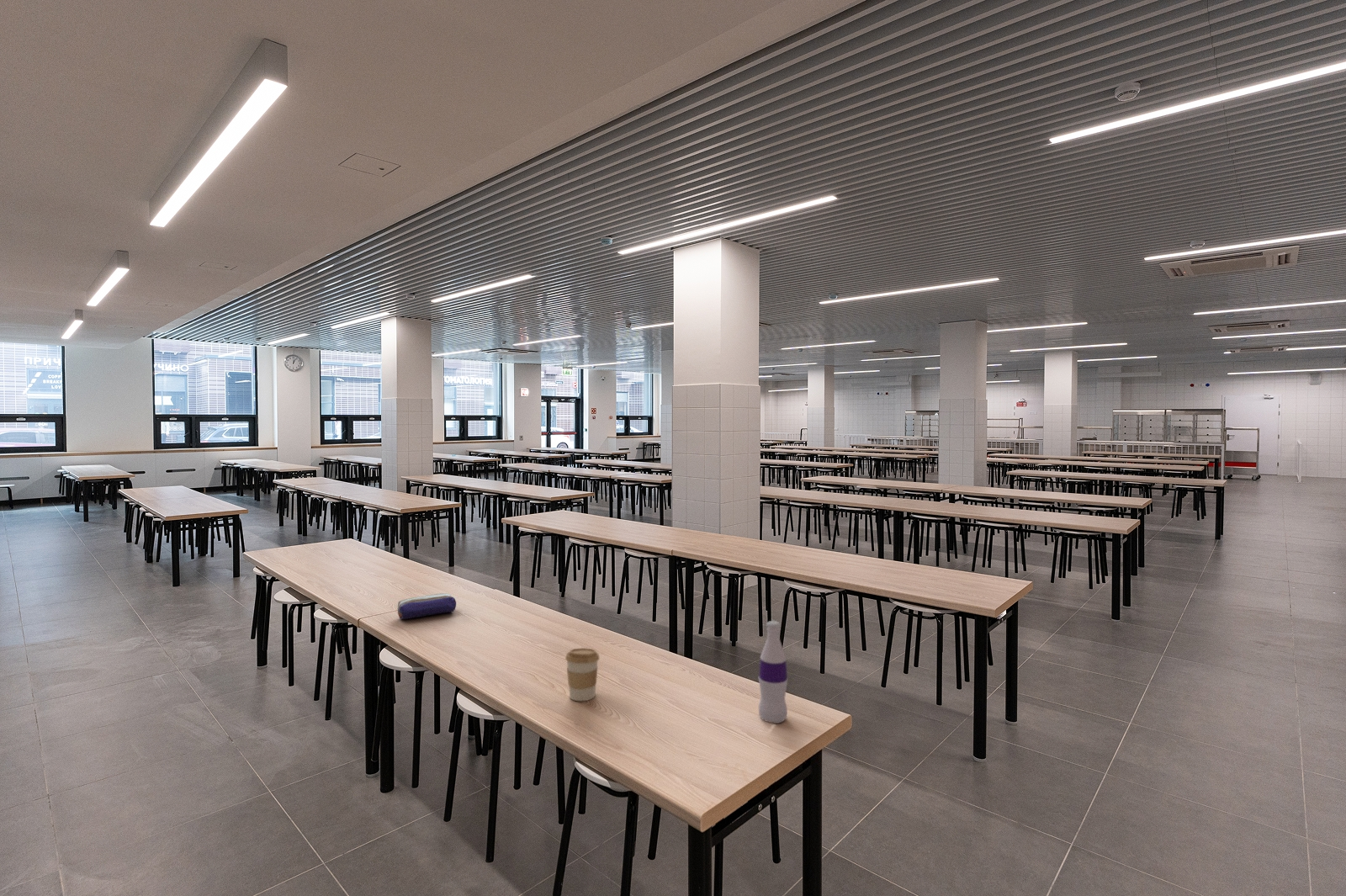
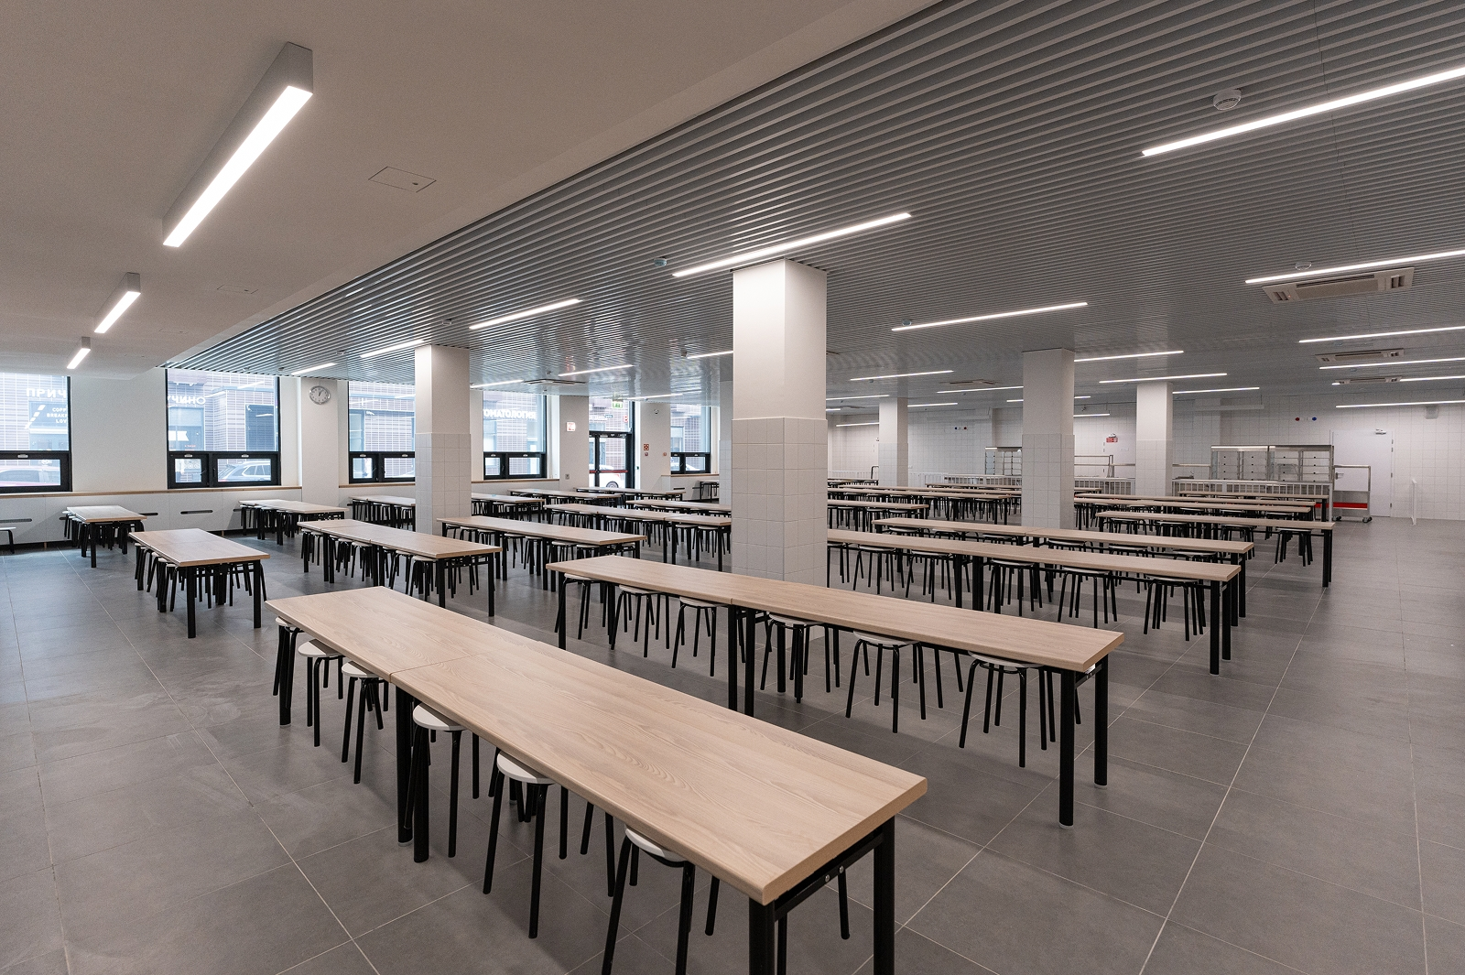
- bottle (773, 670)
- pencil case (427, 606)
- coffee cup (582, 672)
